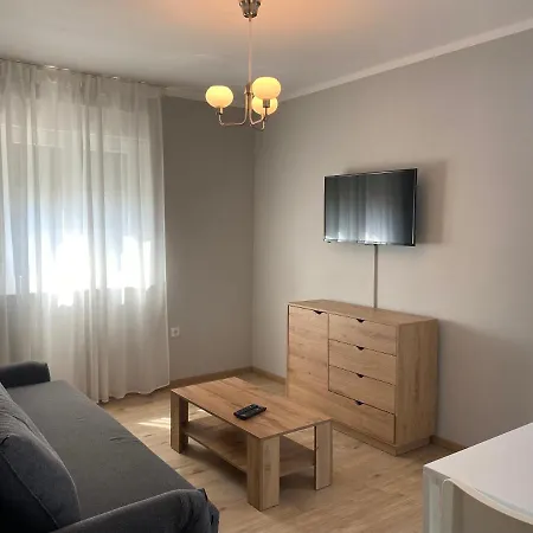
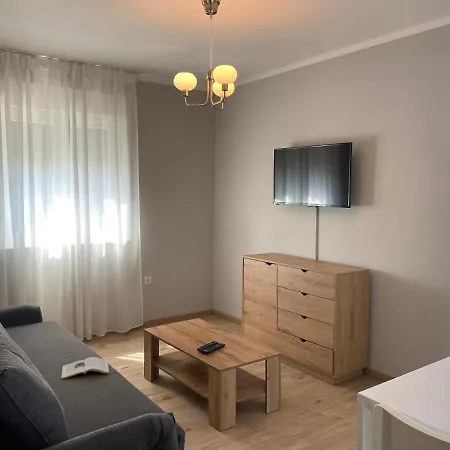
+ magazine (85, 366)
